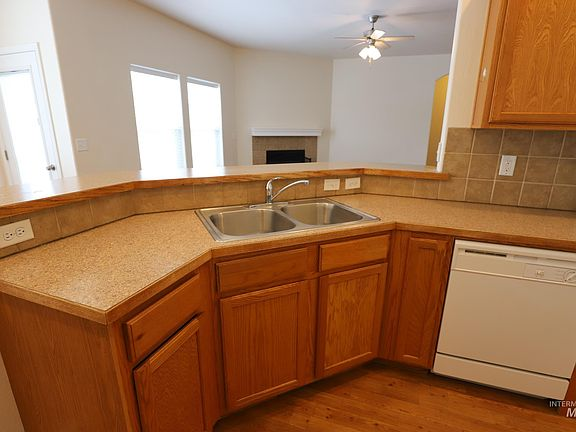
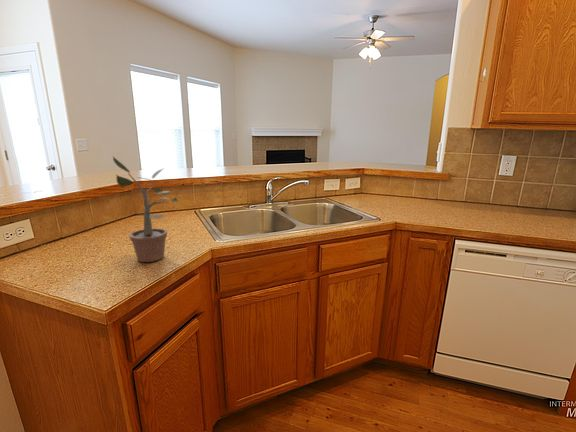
+ potted plant (148, 206)
